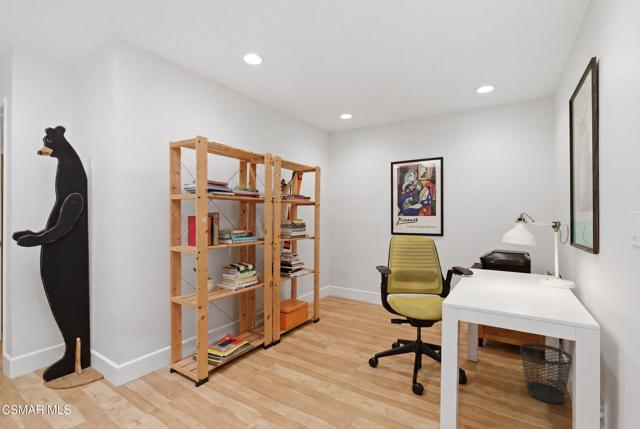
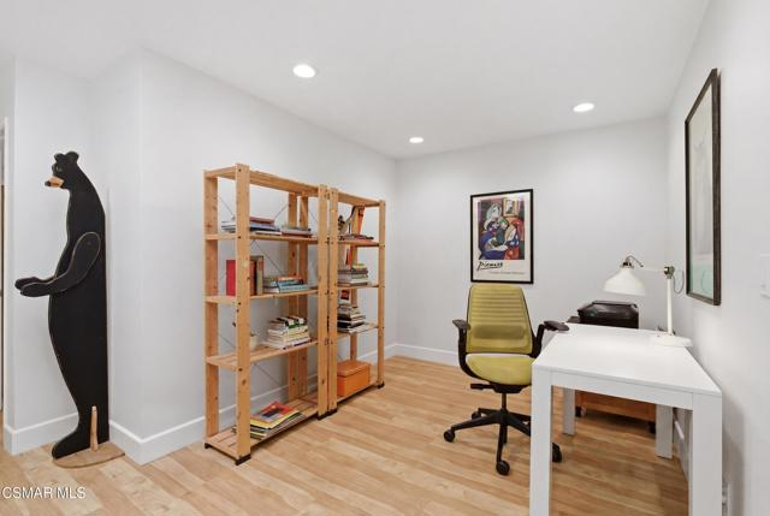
- wastebasket (545, 373)
